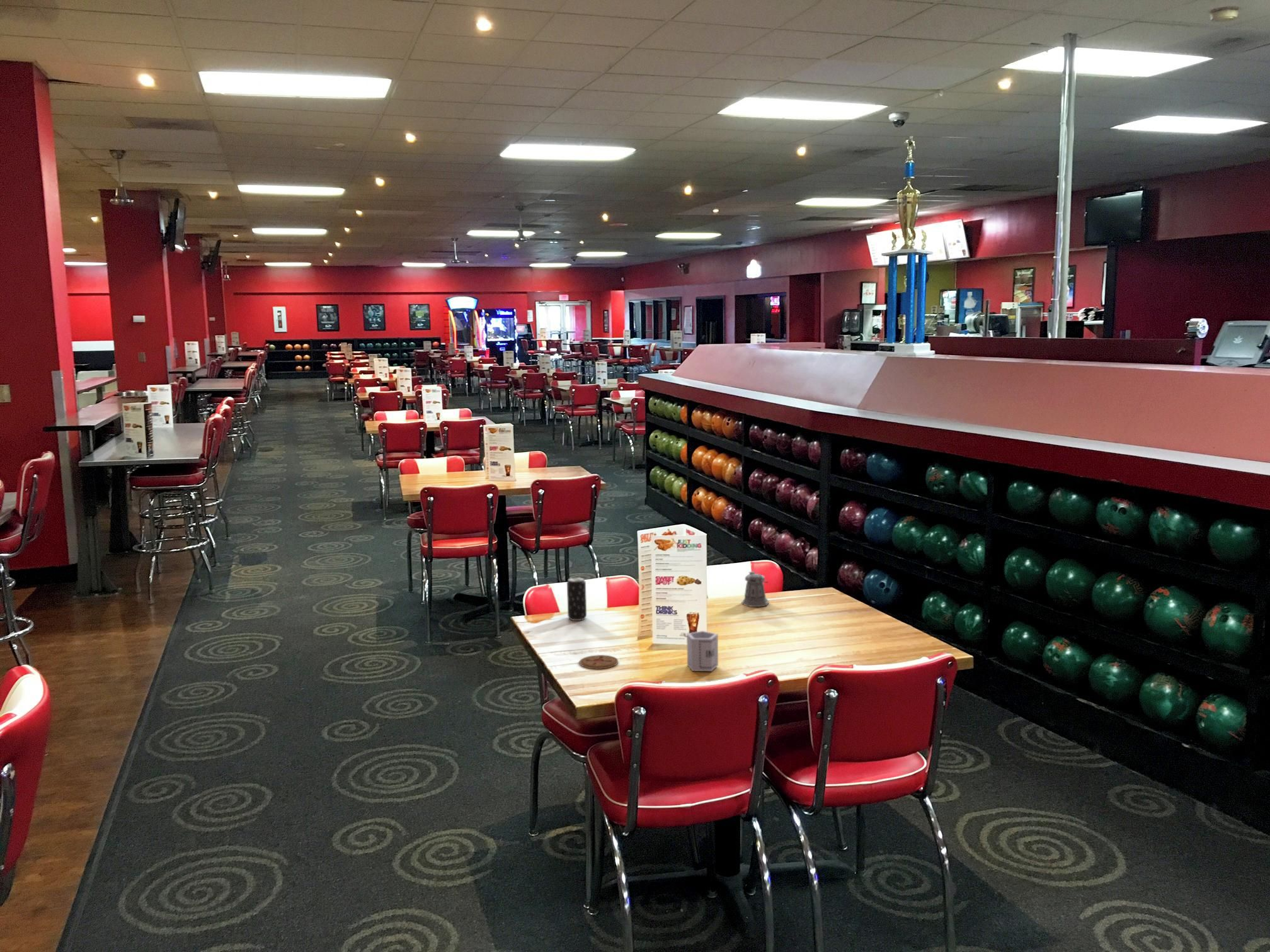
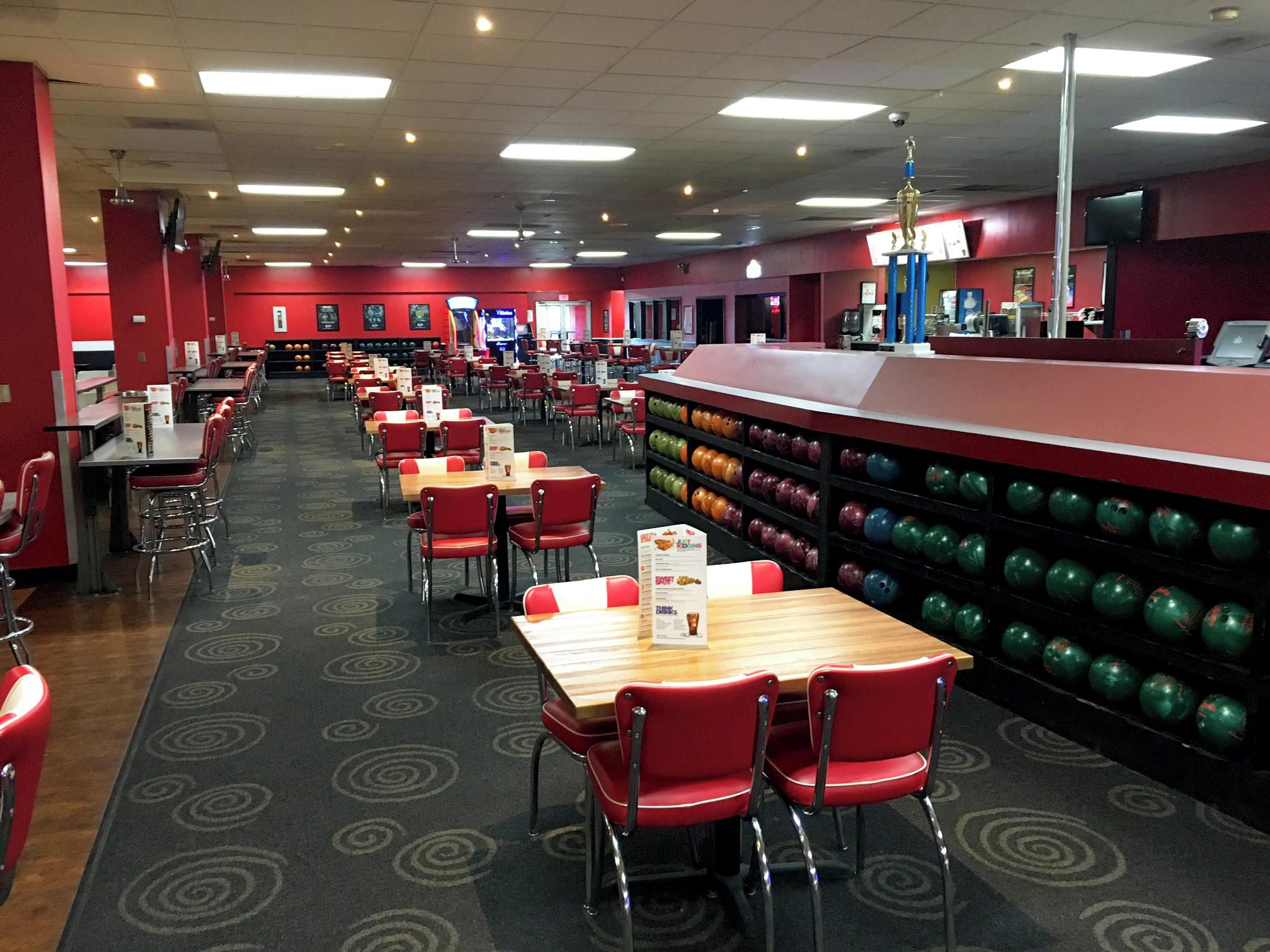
- beverage can (576, 599)
- pepper shaker (756, 589)
- cup (701, 650)
- coaster (598, 662)
